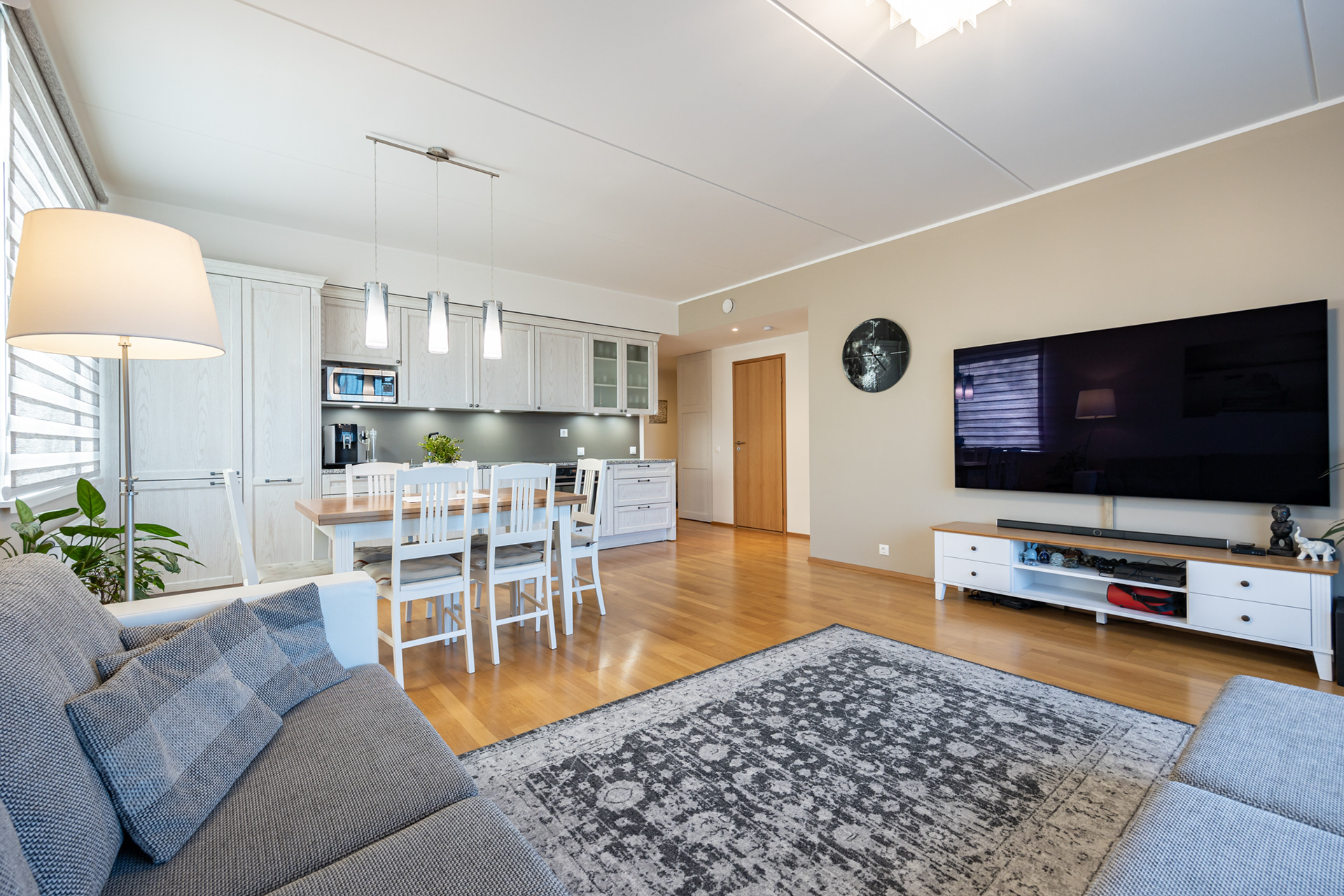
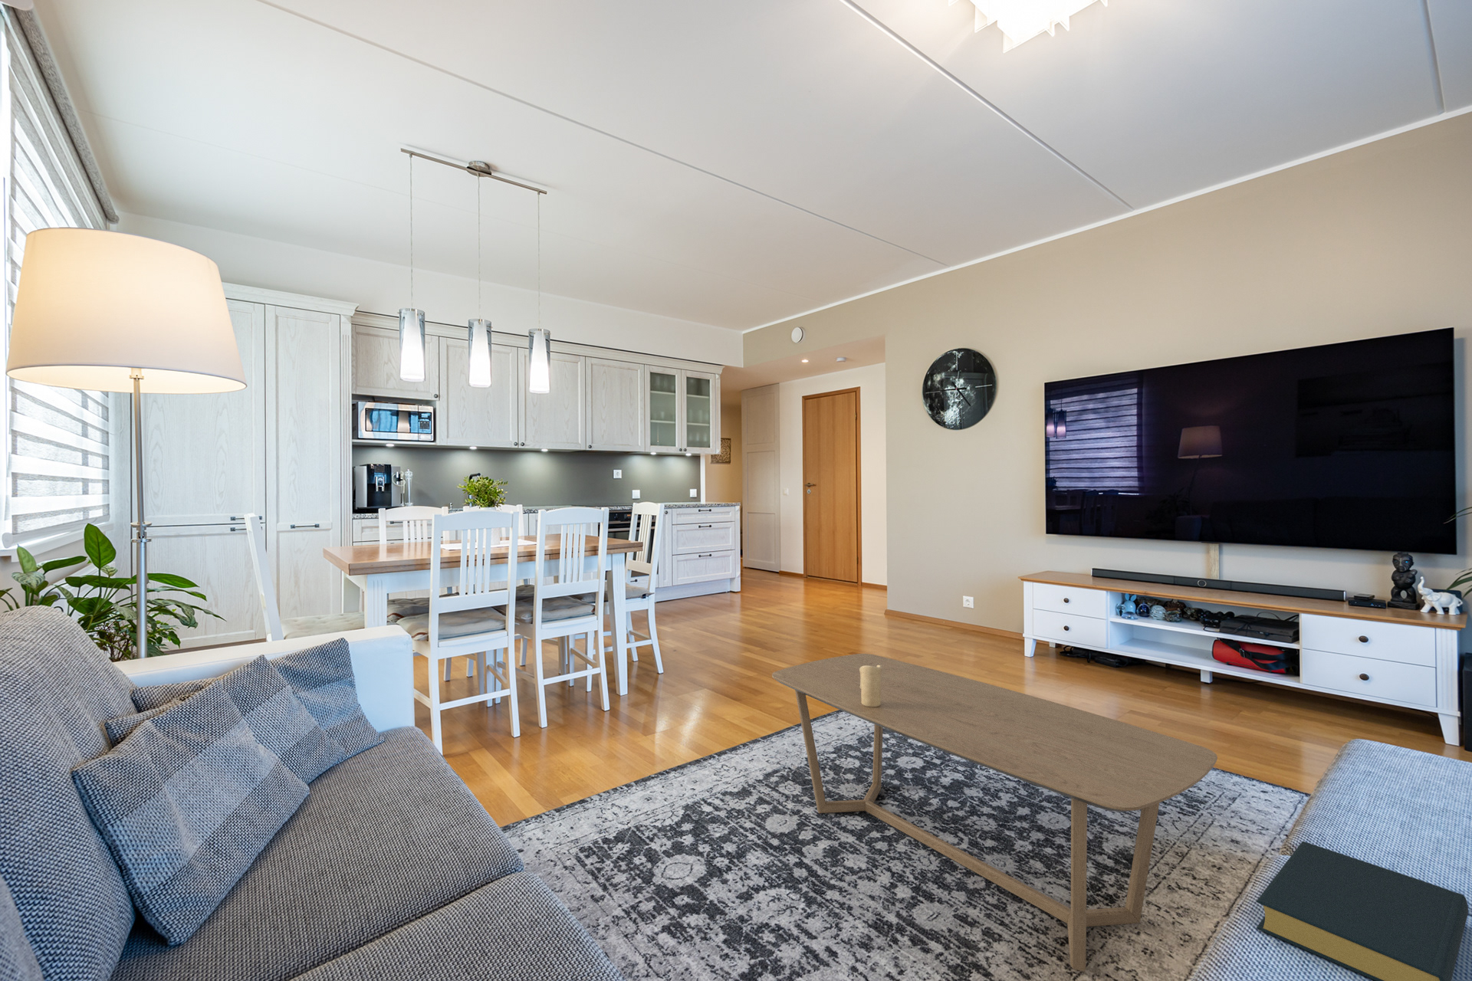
+ hardback book (1362, 912)
+ coffee table (962, 758)
+ candle (871, 683)
